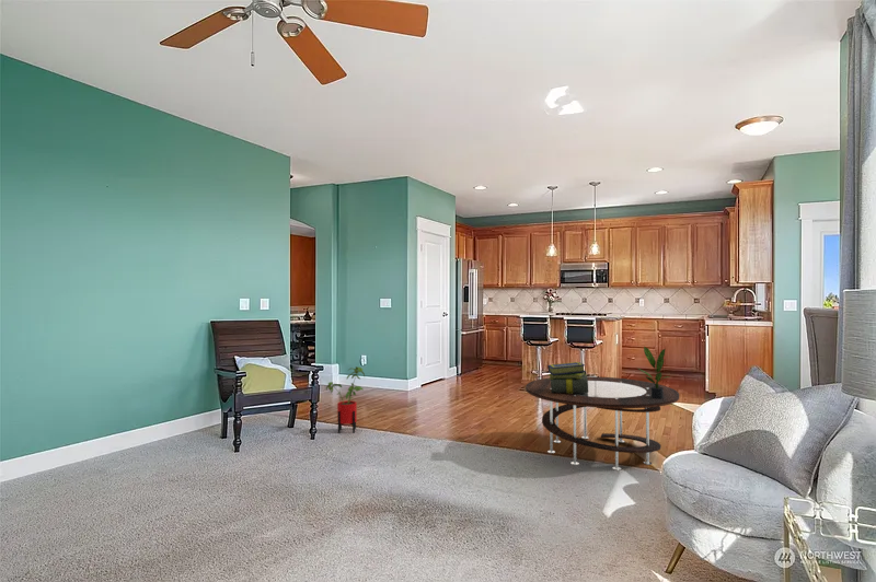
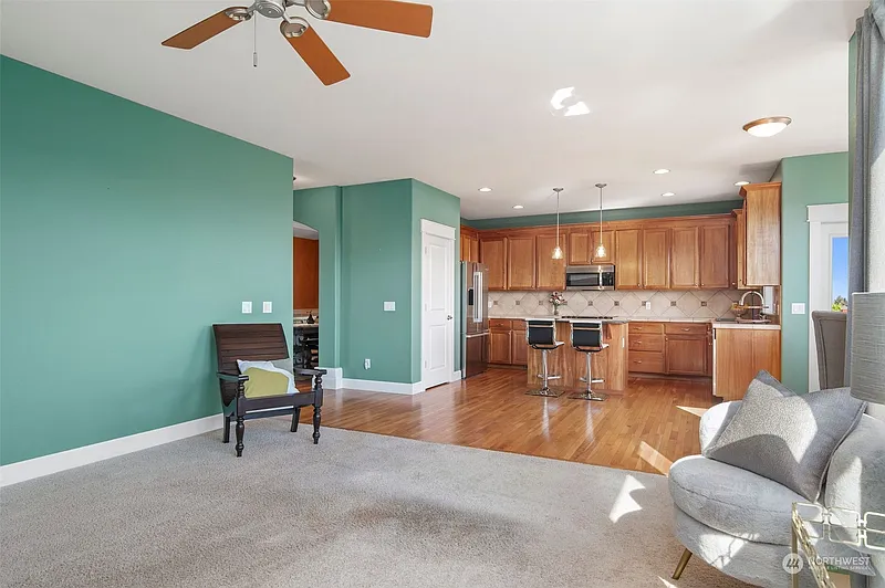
- potted plant (655, 370)
- house plant (349, 398)
- coffee table (601, 408)
- stack of books (567, 376)
